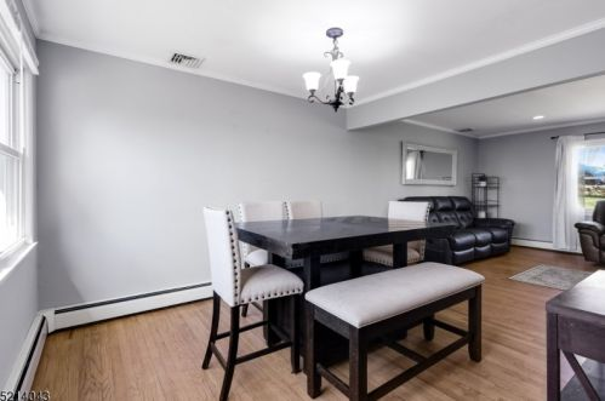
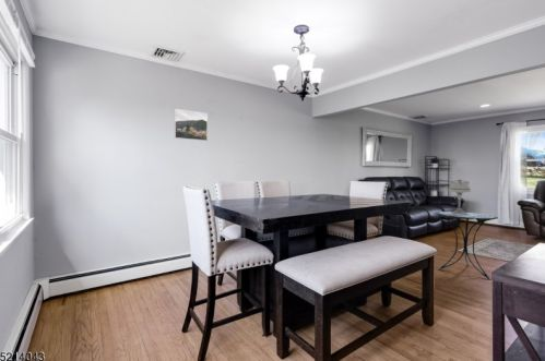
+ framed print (191, 124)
+ table lamp (459, 195)
+ side table (465, 242)
